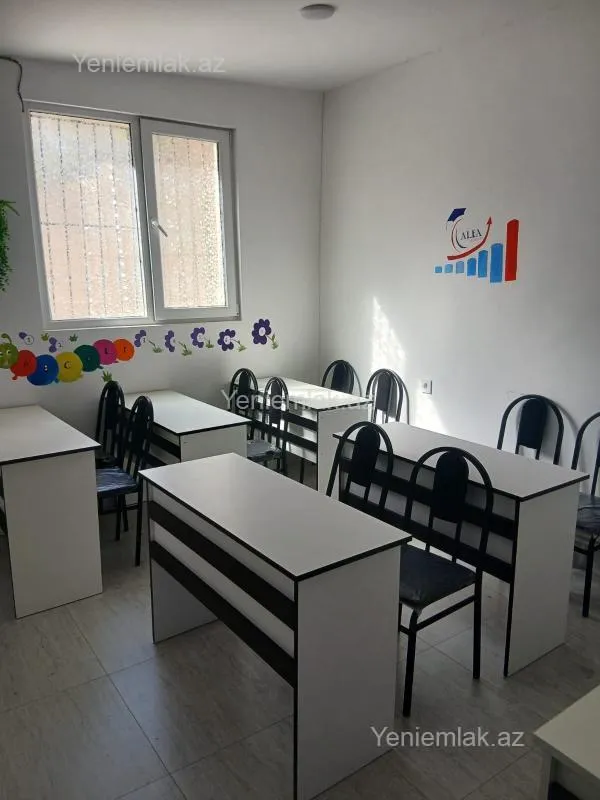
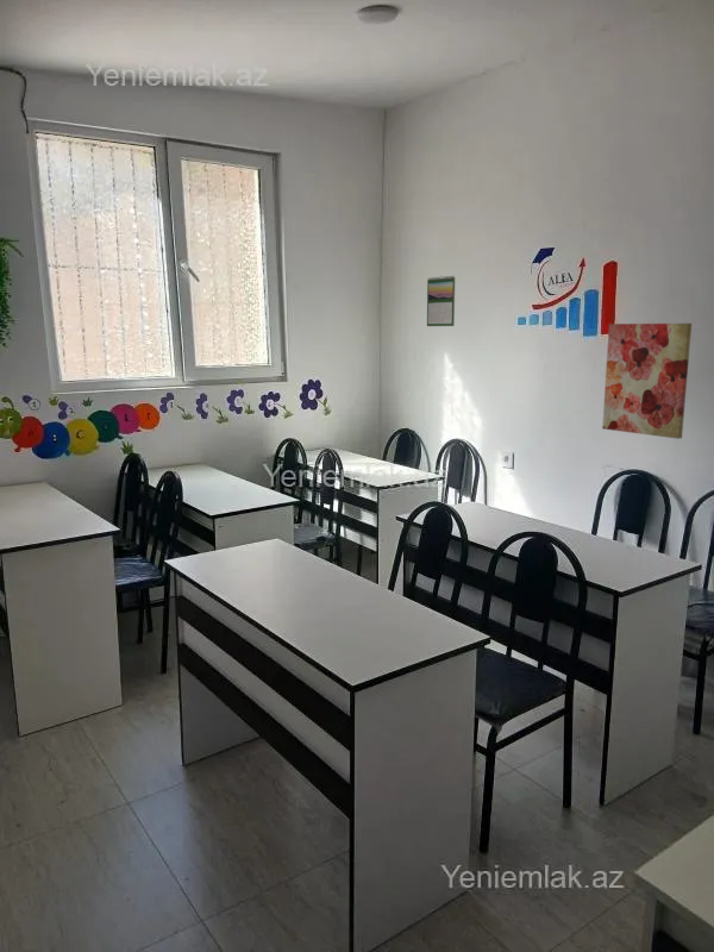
+ calendar (440, 301)
+ wall art (644, 378)
